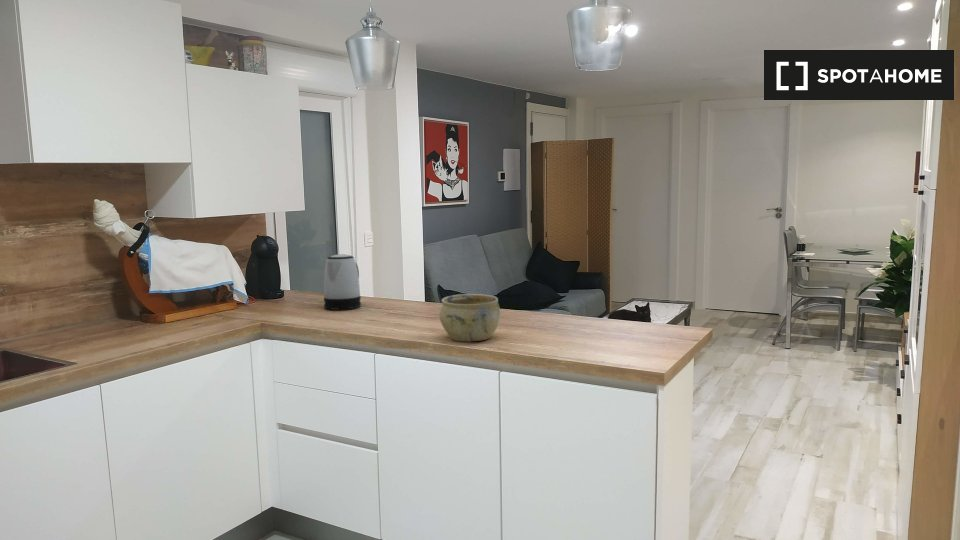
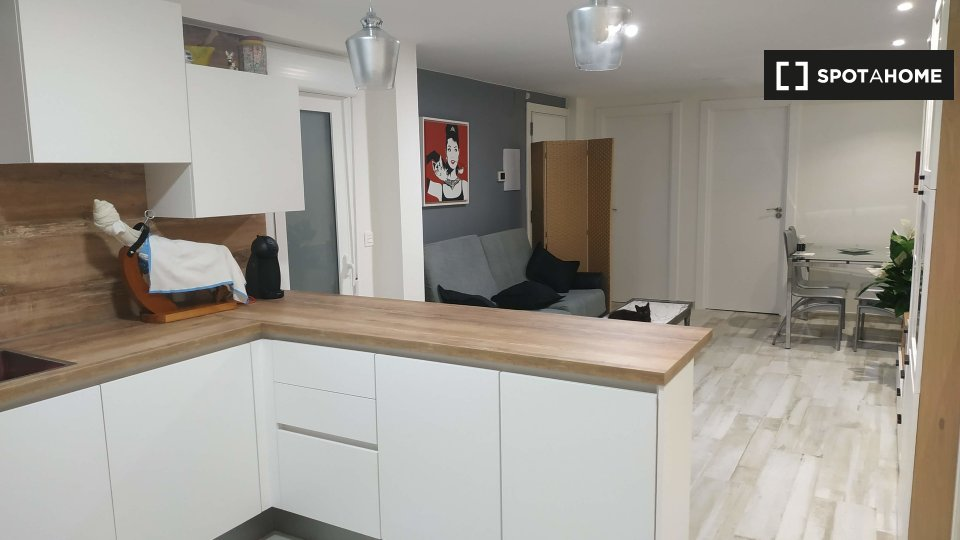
- ceramic bowl (470, 317)
- kettle (344, 280)
